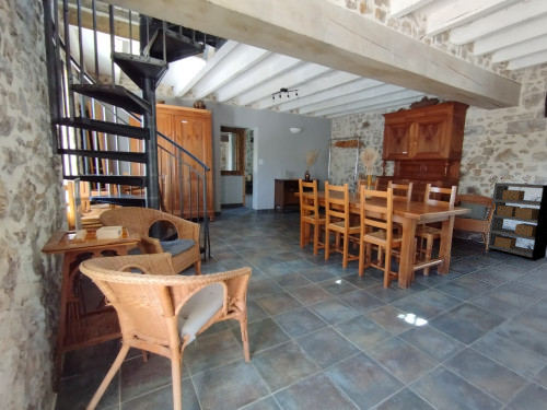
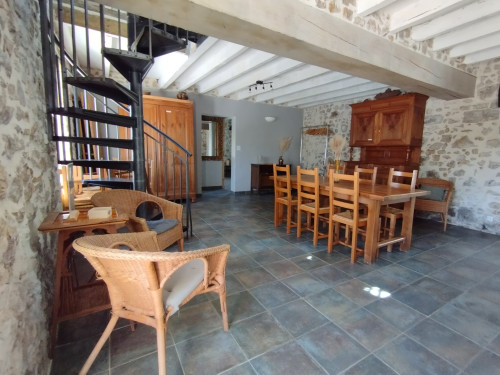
- shelving unit (519, 219)
